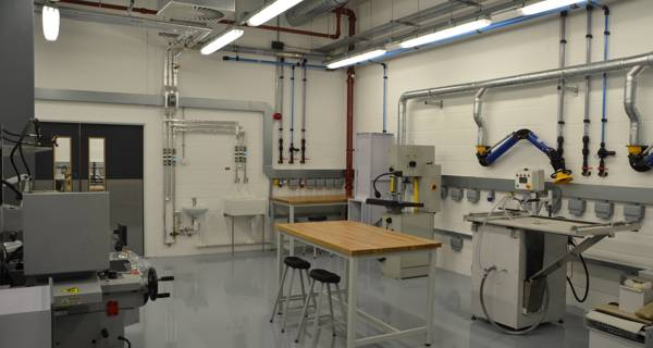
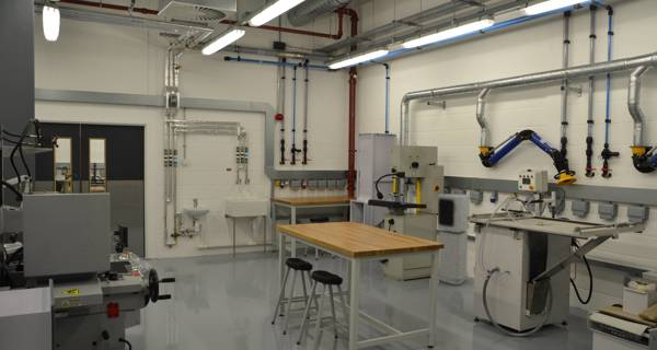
+ air purifier (457, 237)
